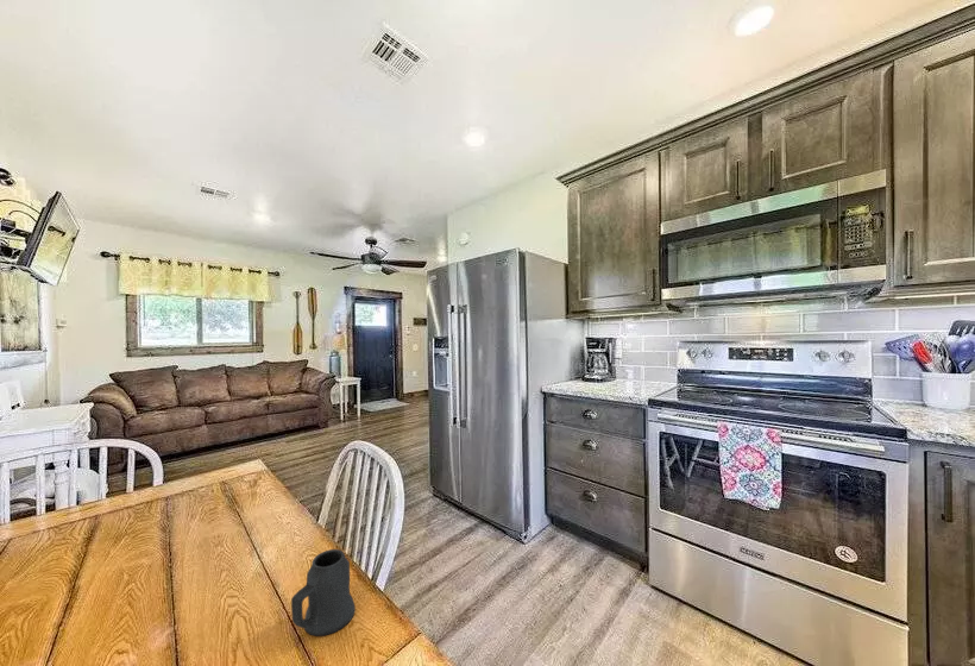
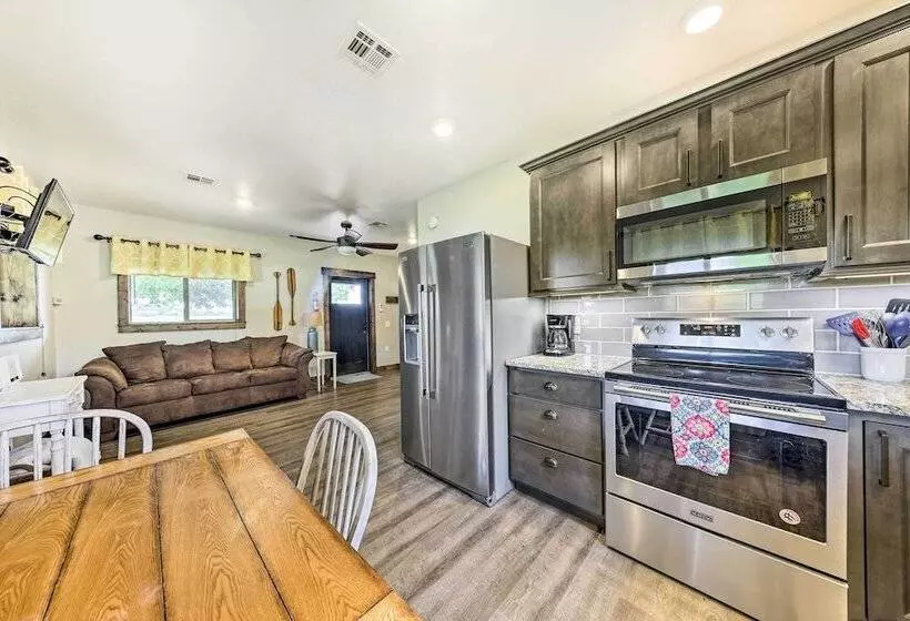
- mug (322, 591)
